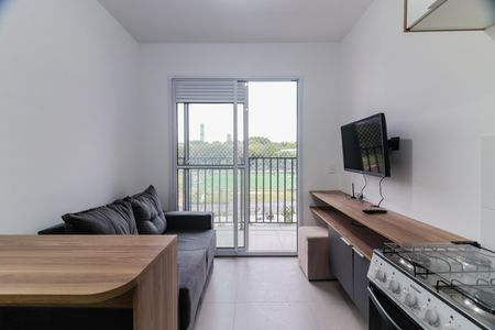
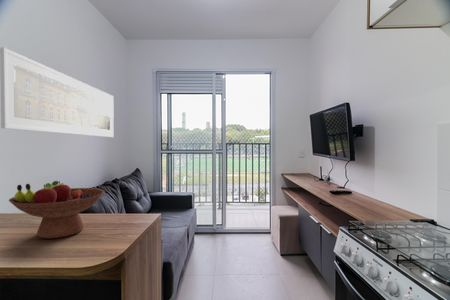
+ fruit bowl (61, 206)
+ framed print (75, 106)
